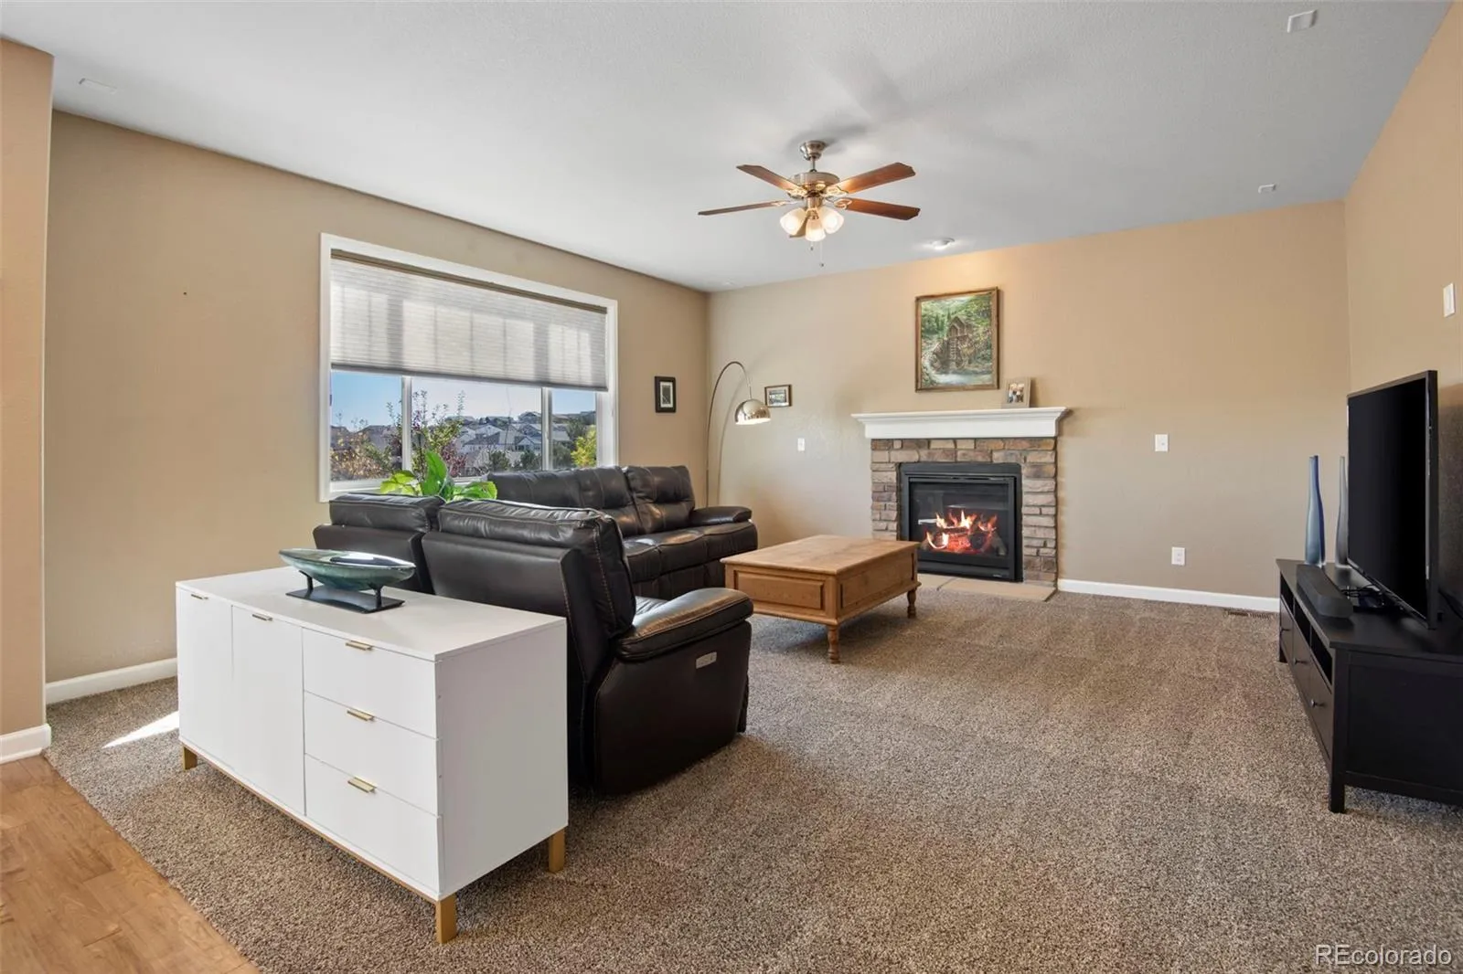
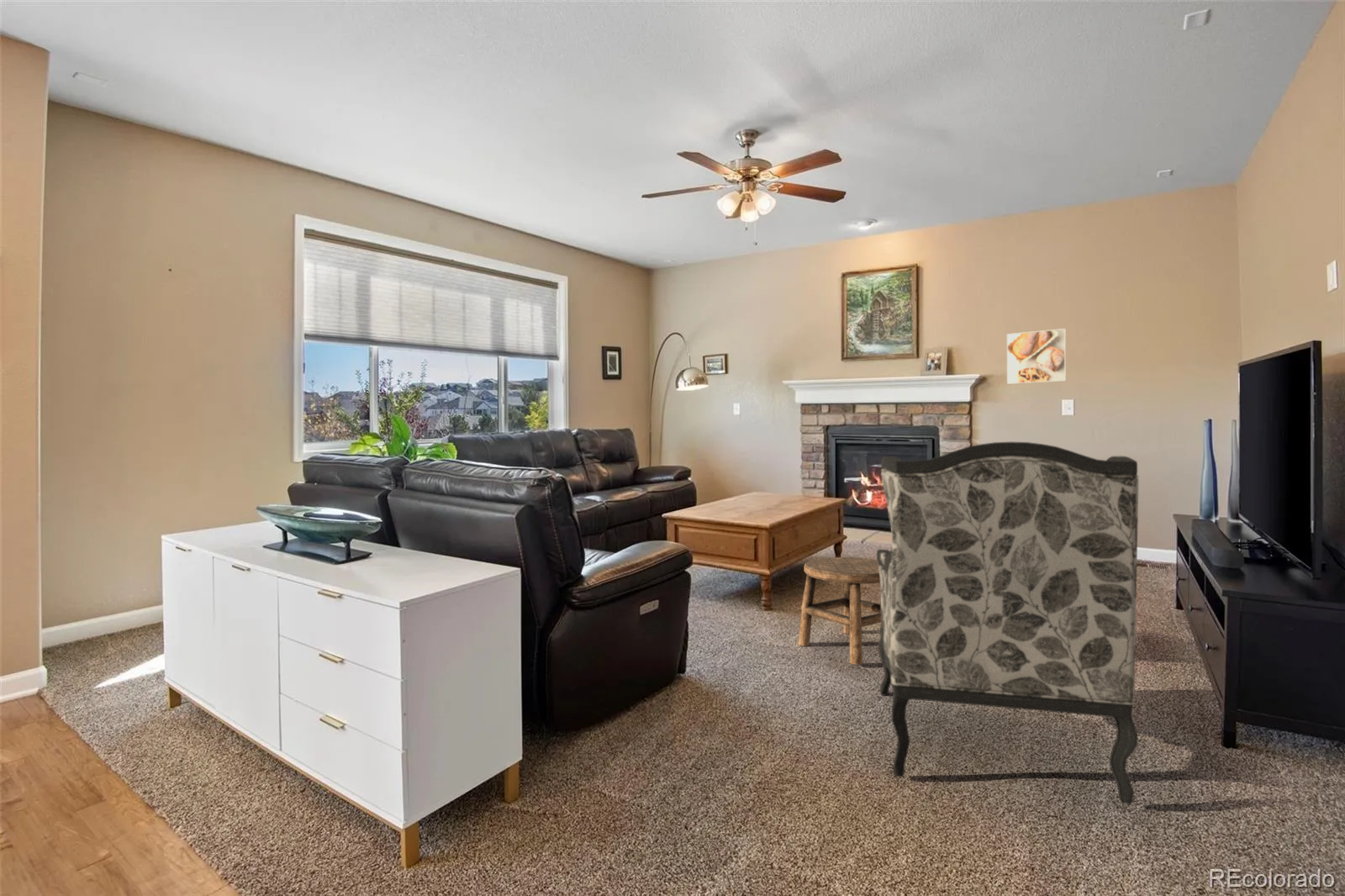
+ stool (852, 606)
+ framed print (1036, 356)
+ armchair (984, 593)
